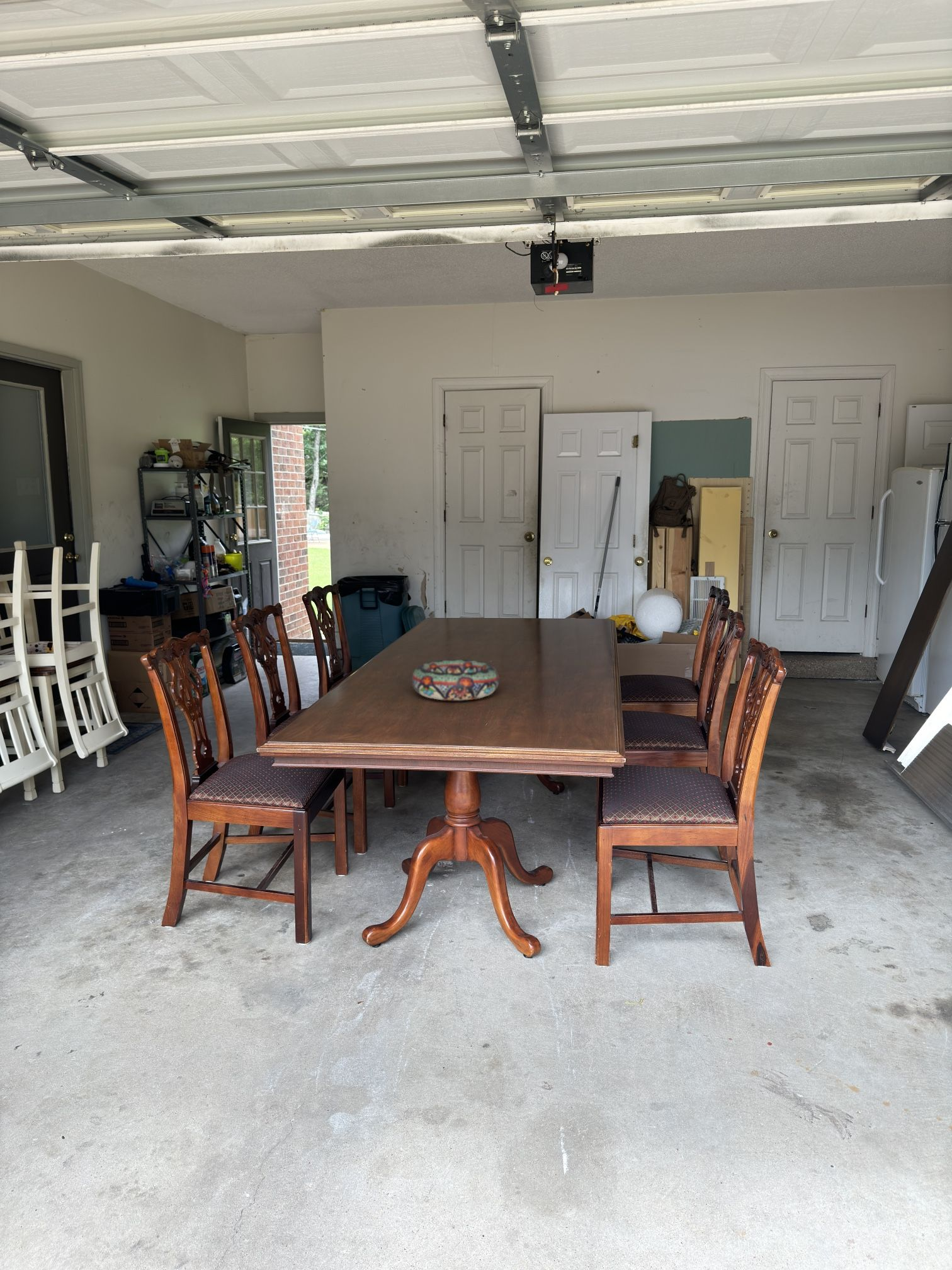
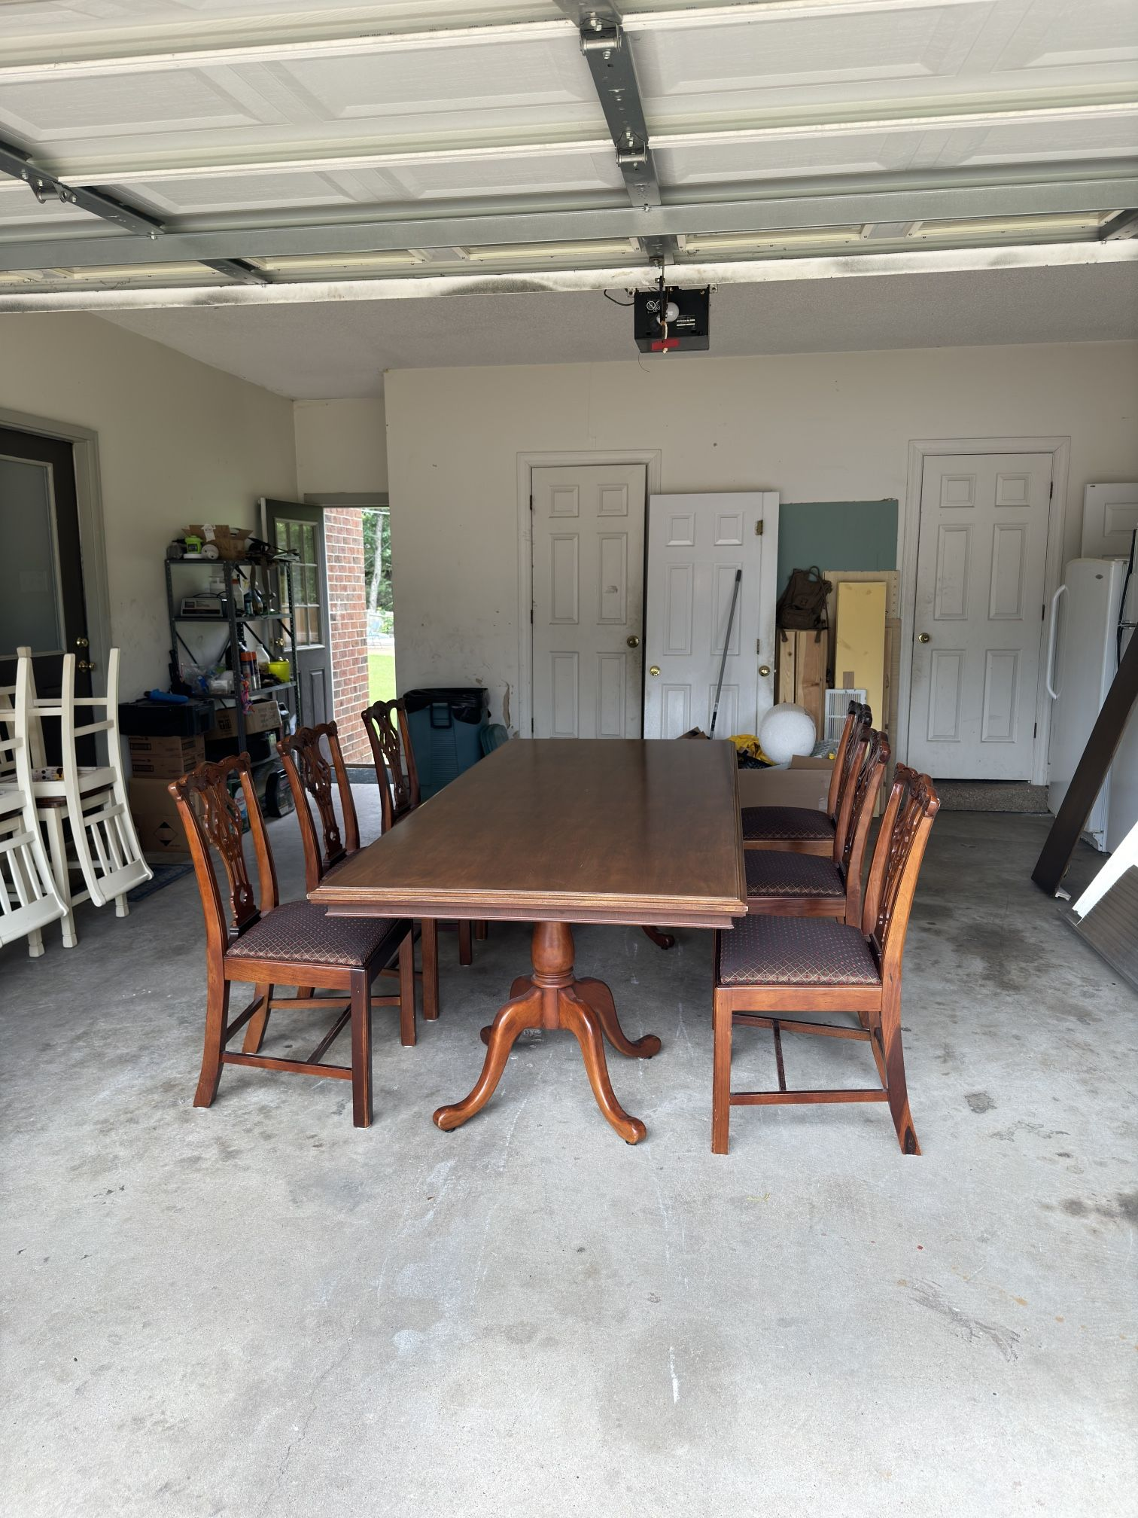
- decorative bowl (455, 680)
